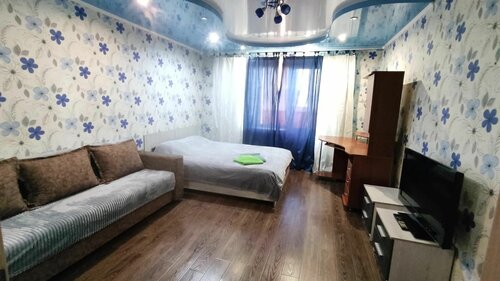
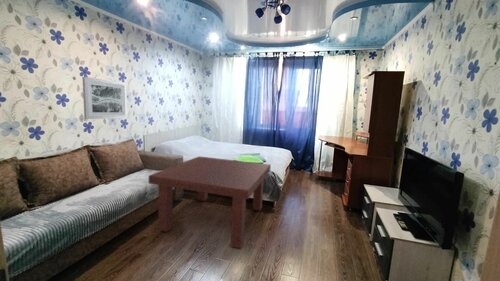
+ coffee table (217, 193)
+ wall art (107, 99)
